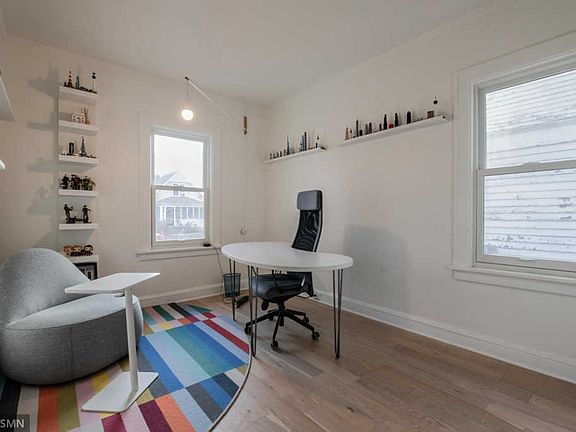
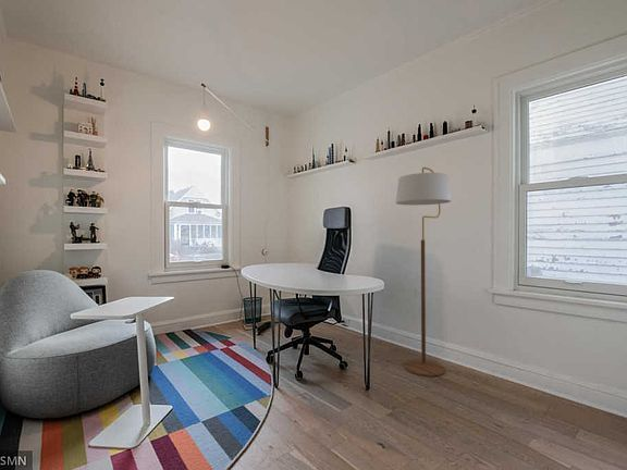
+ floor lamp (423, 267)
